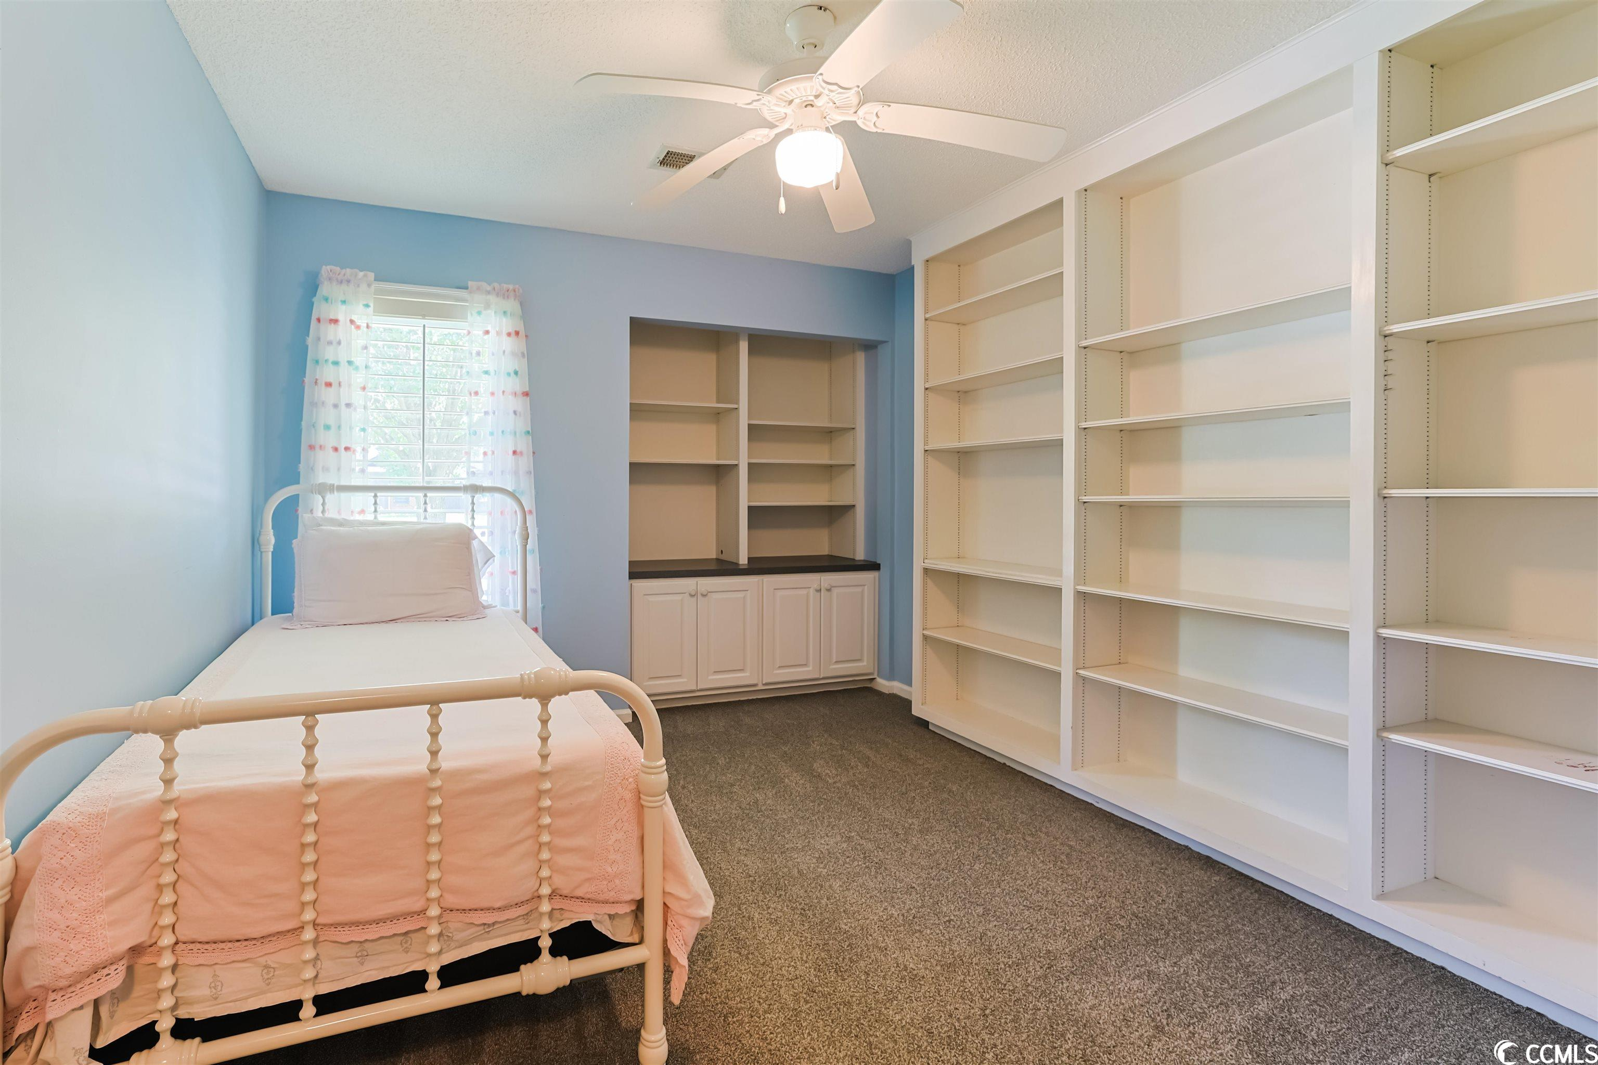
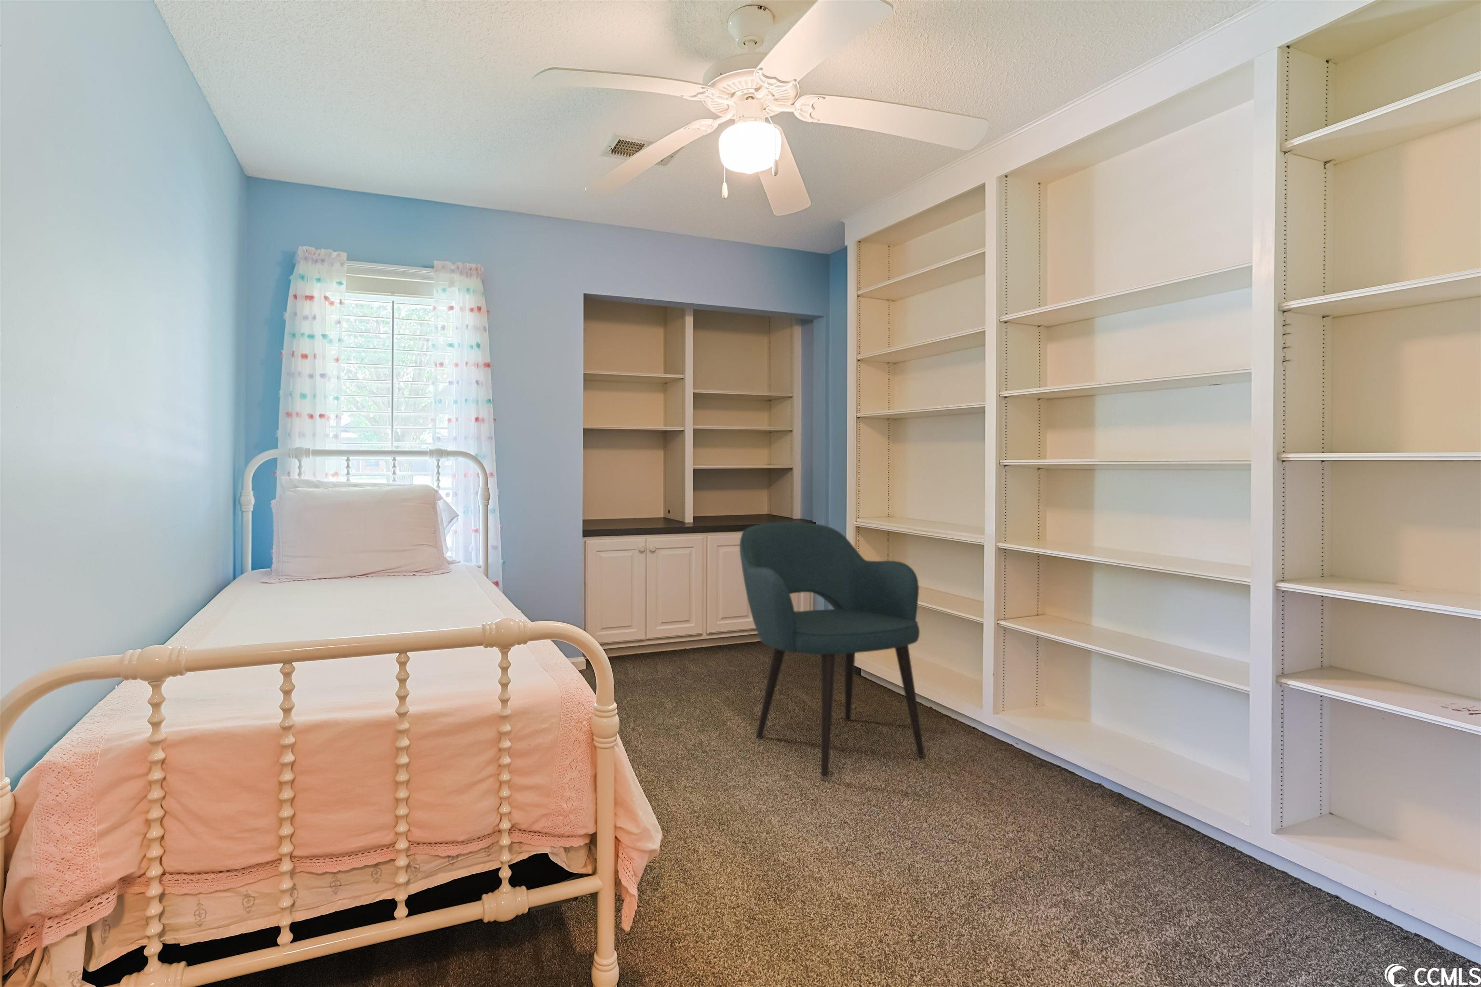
+ armchair (829, 633)
